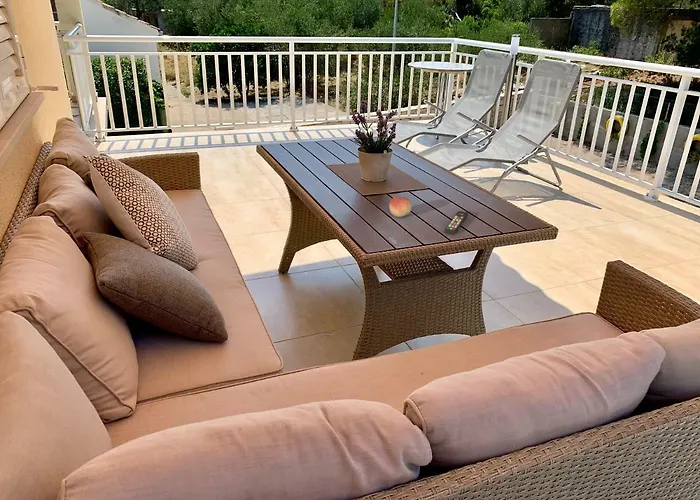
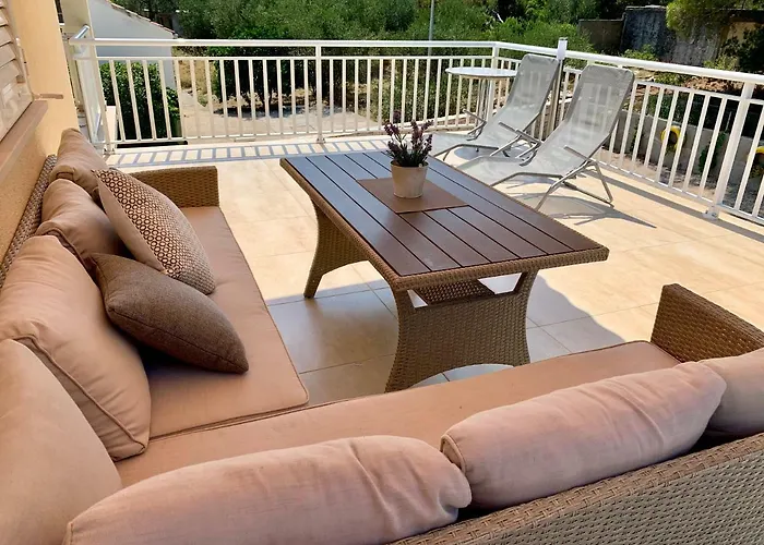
- fruit (400, 206)
- remote control (456, 222)
